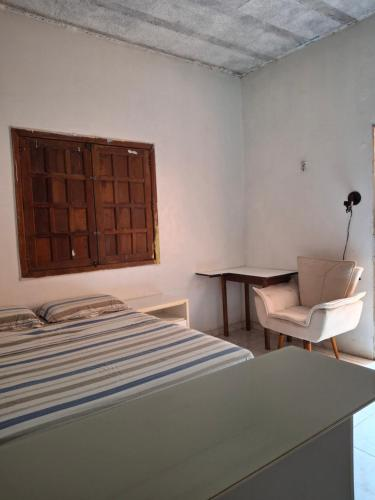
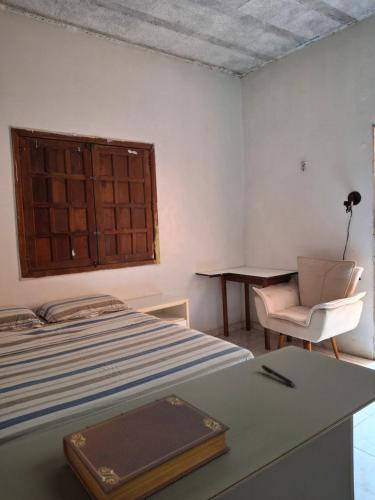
+ book (145, 441)
+ pen (278, 375)
